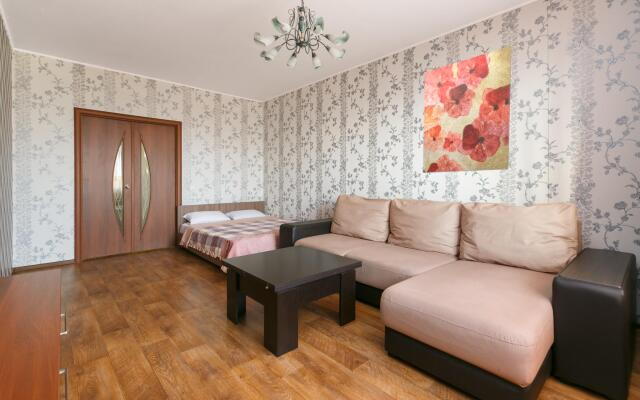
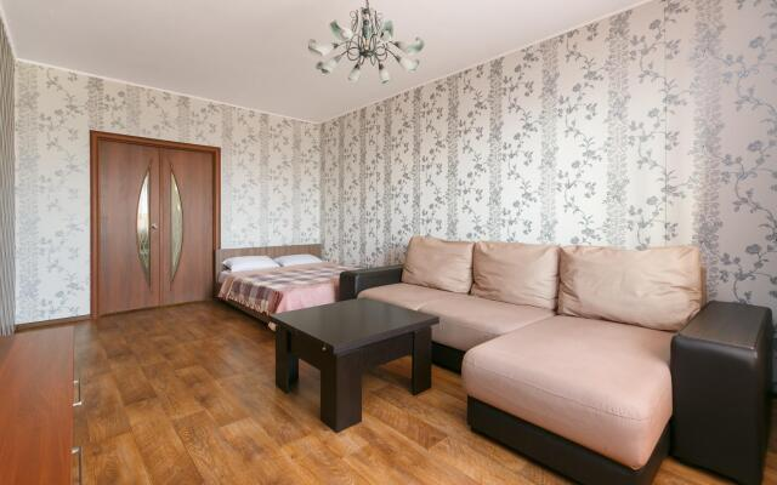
- wall art (462, 116)
